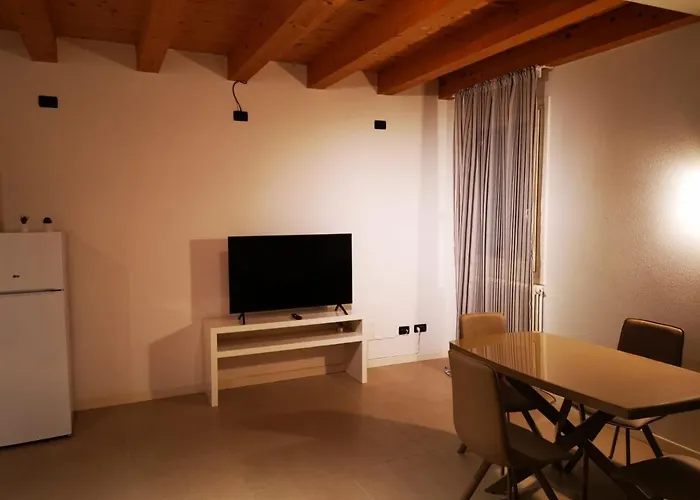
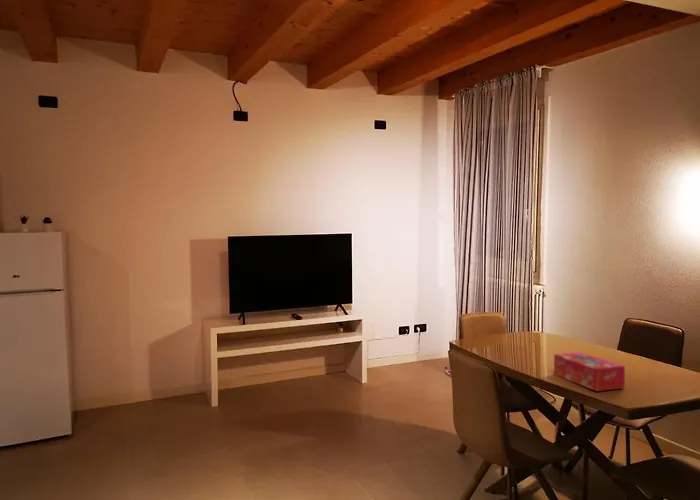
+ tissue box (587, 370)
